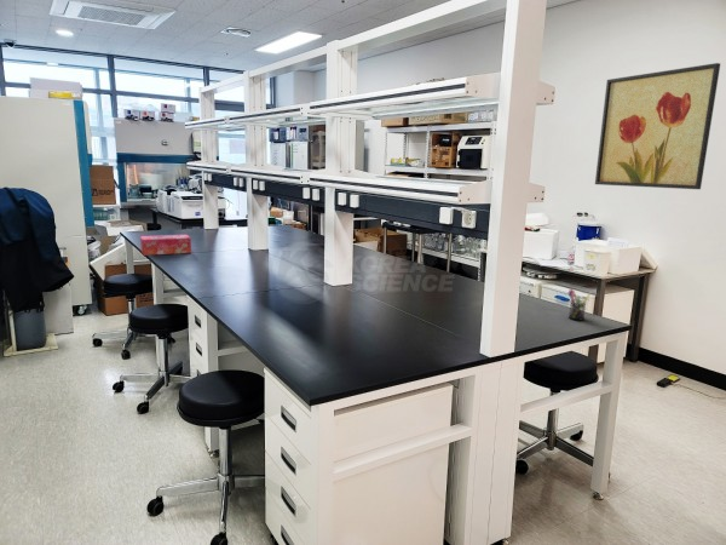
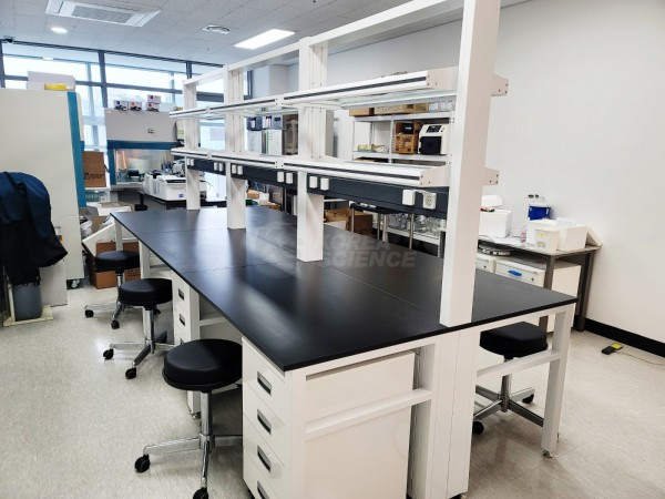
- wall art (650, 131)
- pen holder (577, 304)
- tissue box (166, 243)
